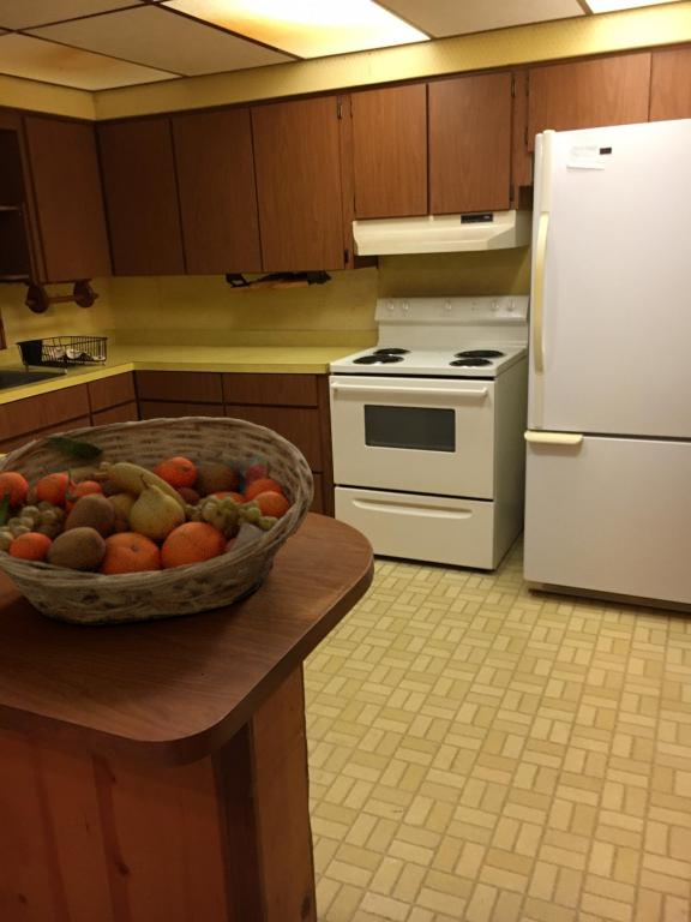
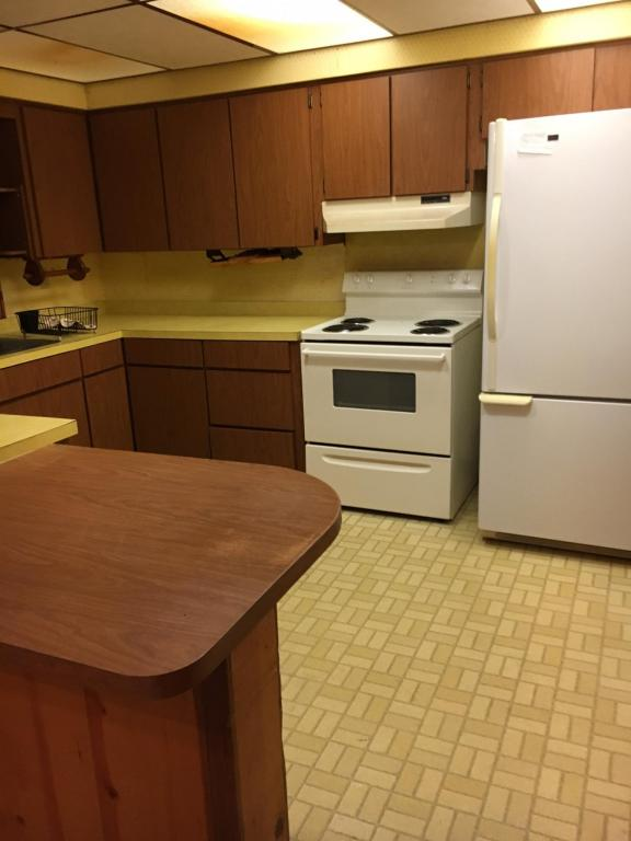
- fruit basket (146, 511)
